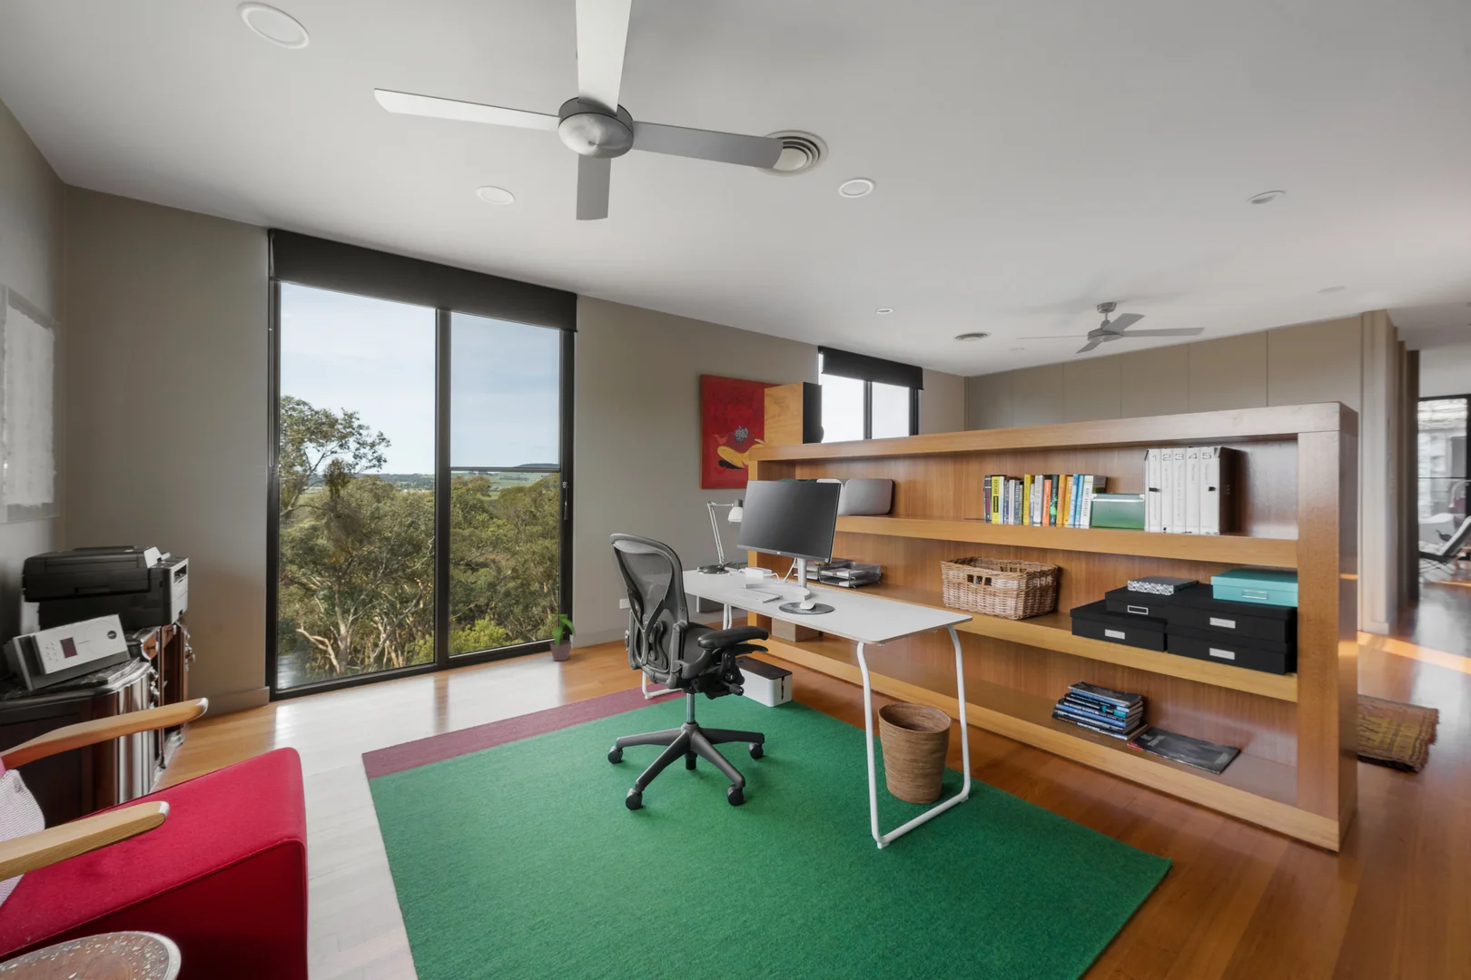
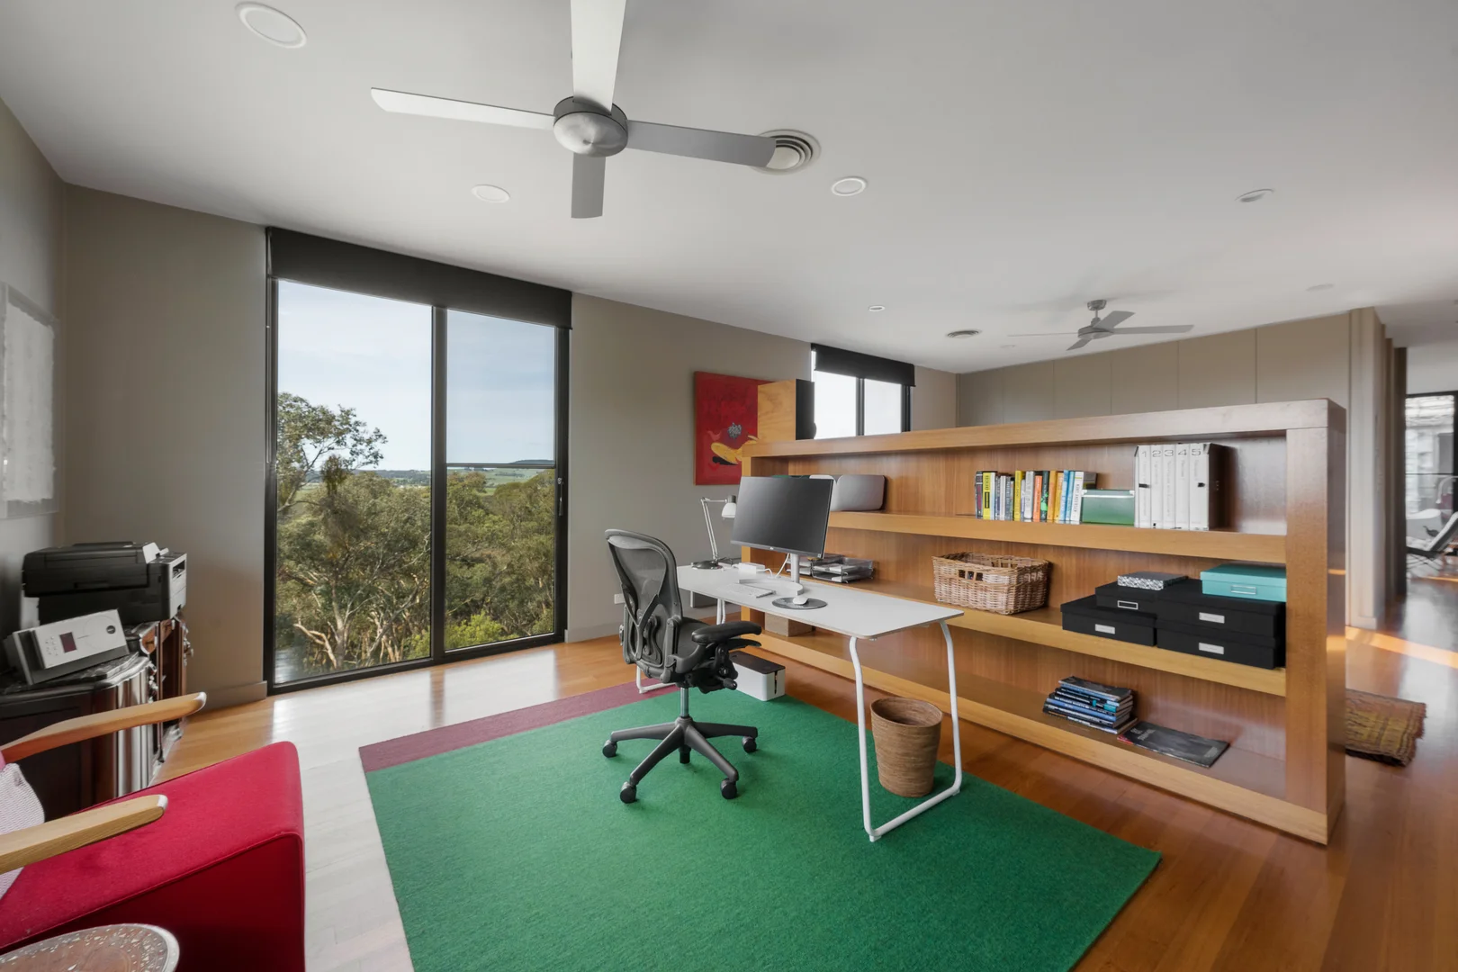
- potted plant (560, 637)
